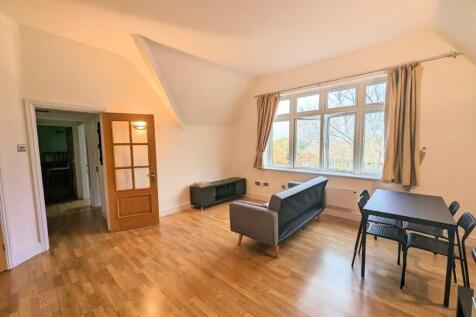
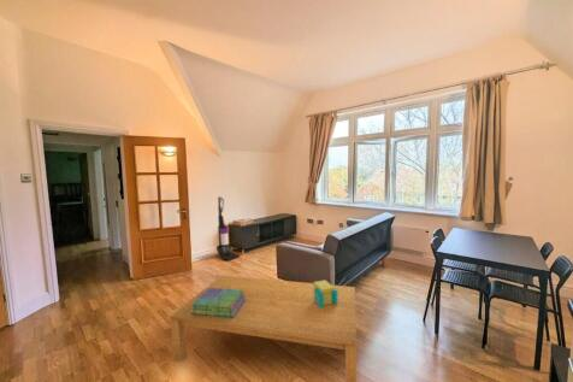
+ coffee table (271, 321)
+ decorative box (324, 293)
+ stack of books (219, 301)
+ vacuum cleaner (225, 227)
